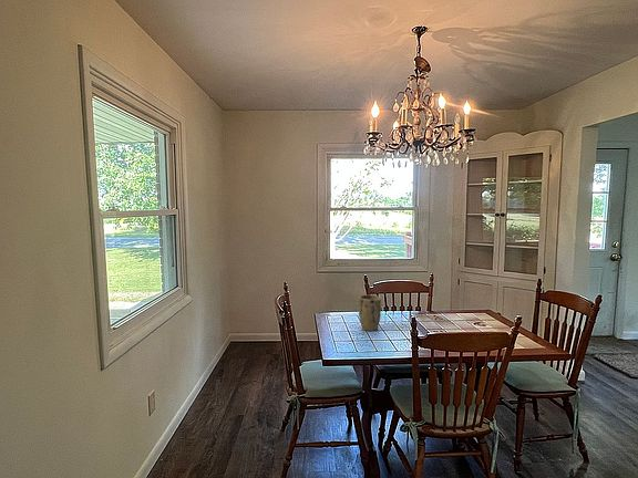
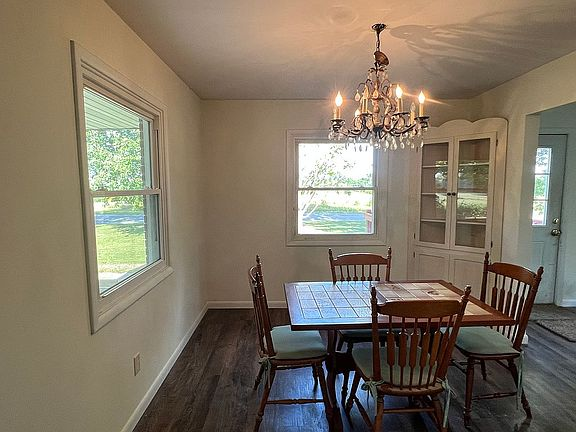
- plant pot (369, 312)
